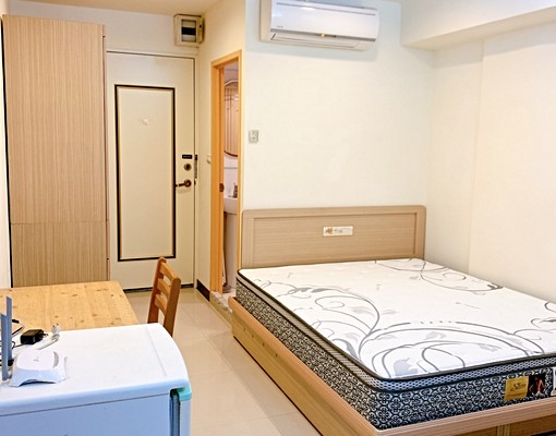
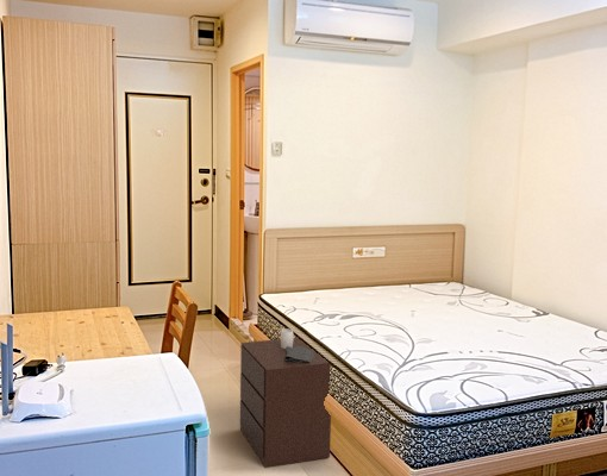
+ nightstand (283, 389)
